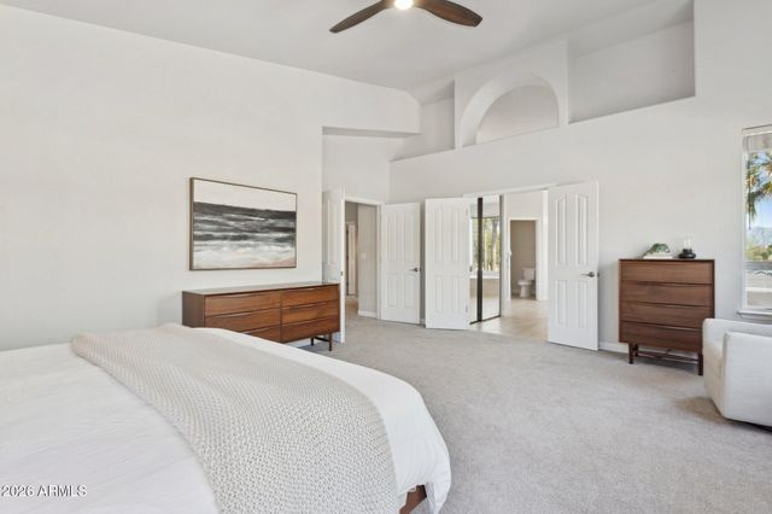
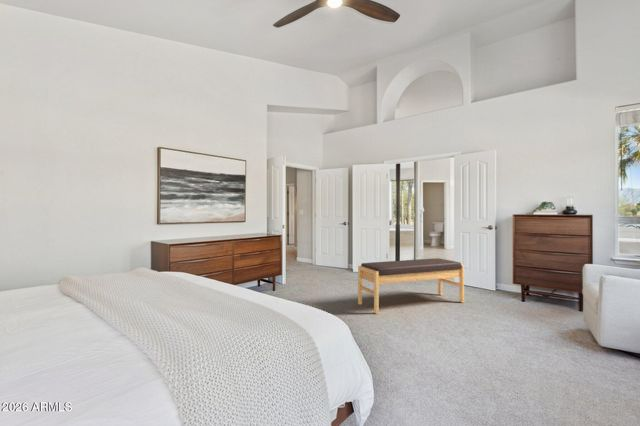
+ bench (411, 280)
